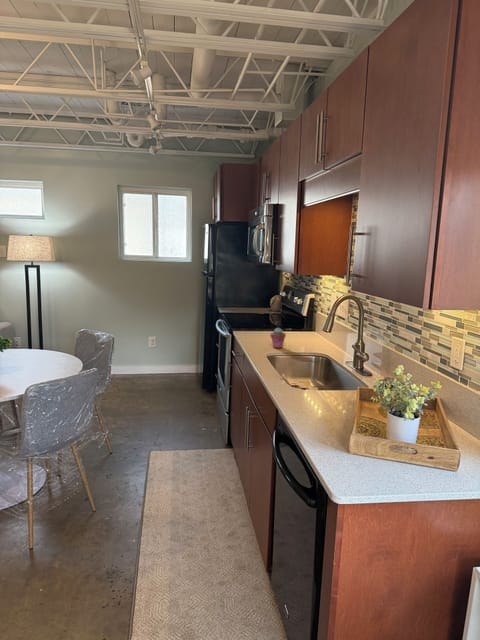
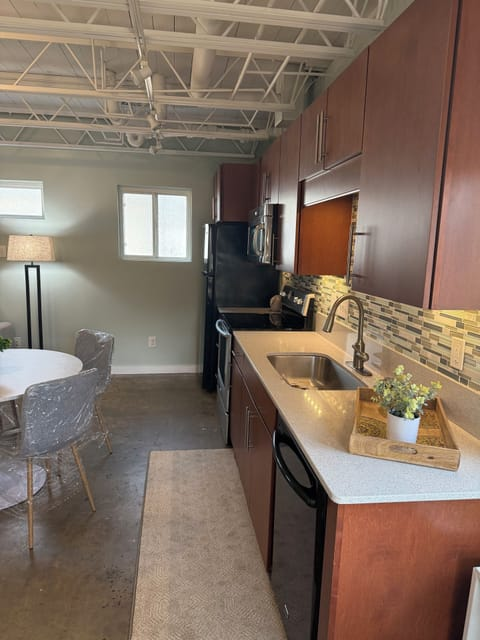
- potted succulent (278, 337)
